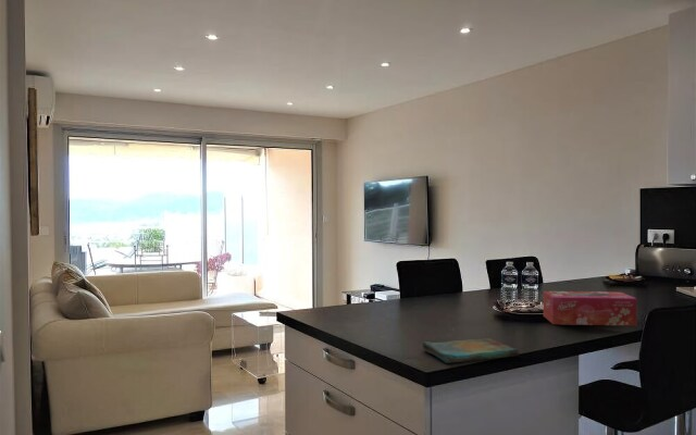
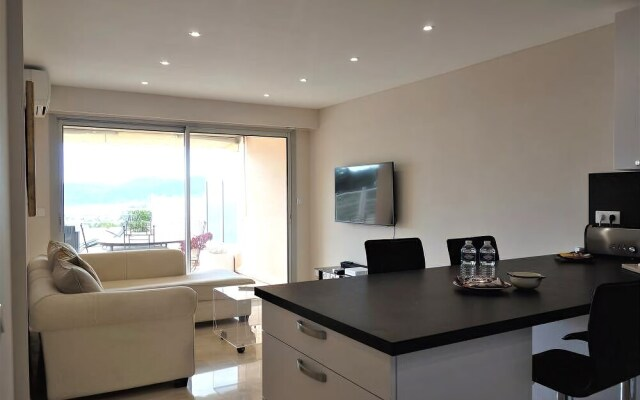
- dish towel (469, 348)
- tissue box (587, 307)
